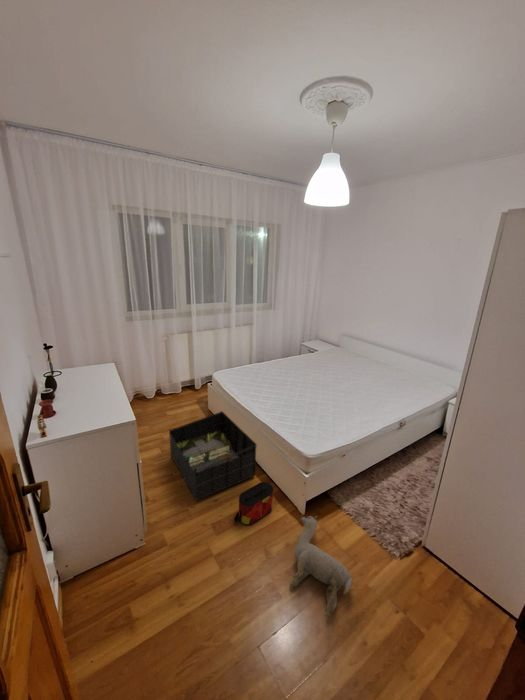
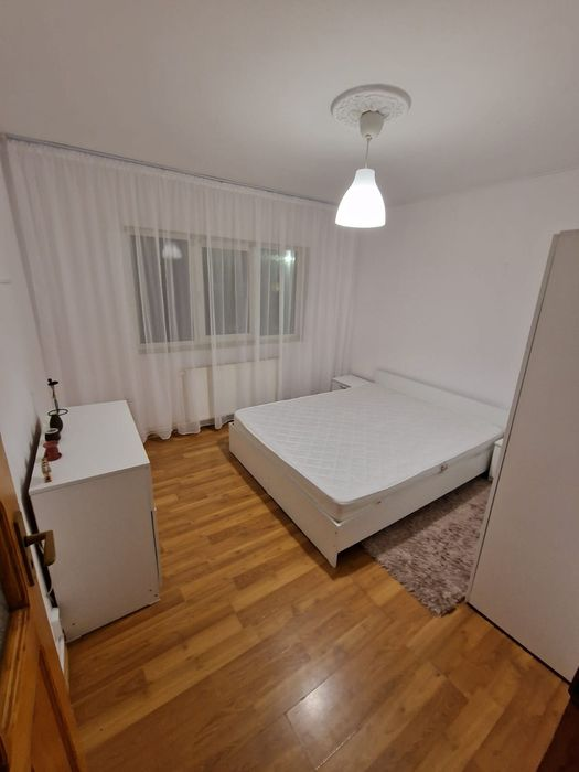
- storage bin (211, 450)
- plush toy (317, 558)
- bag (254, 502)
